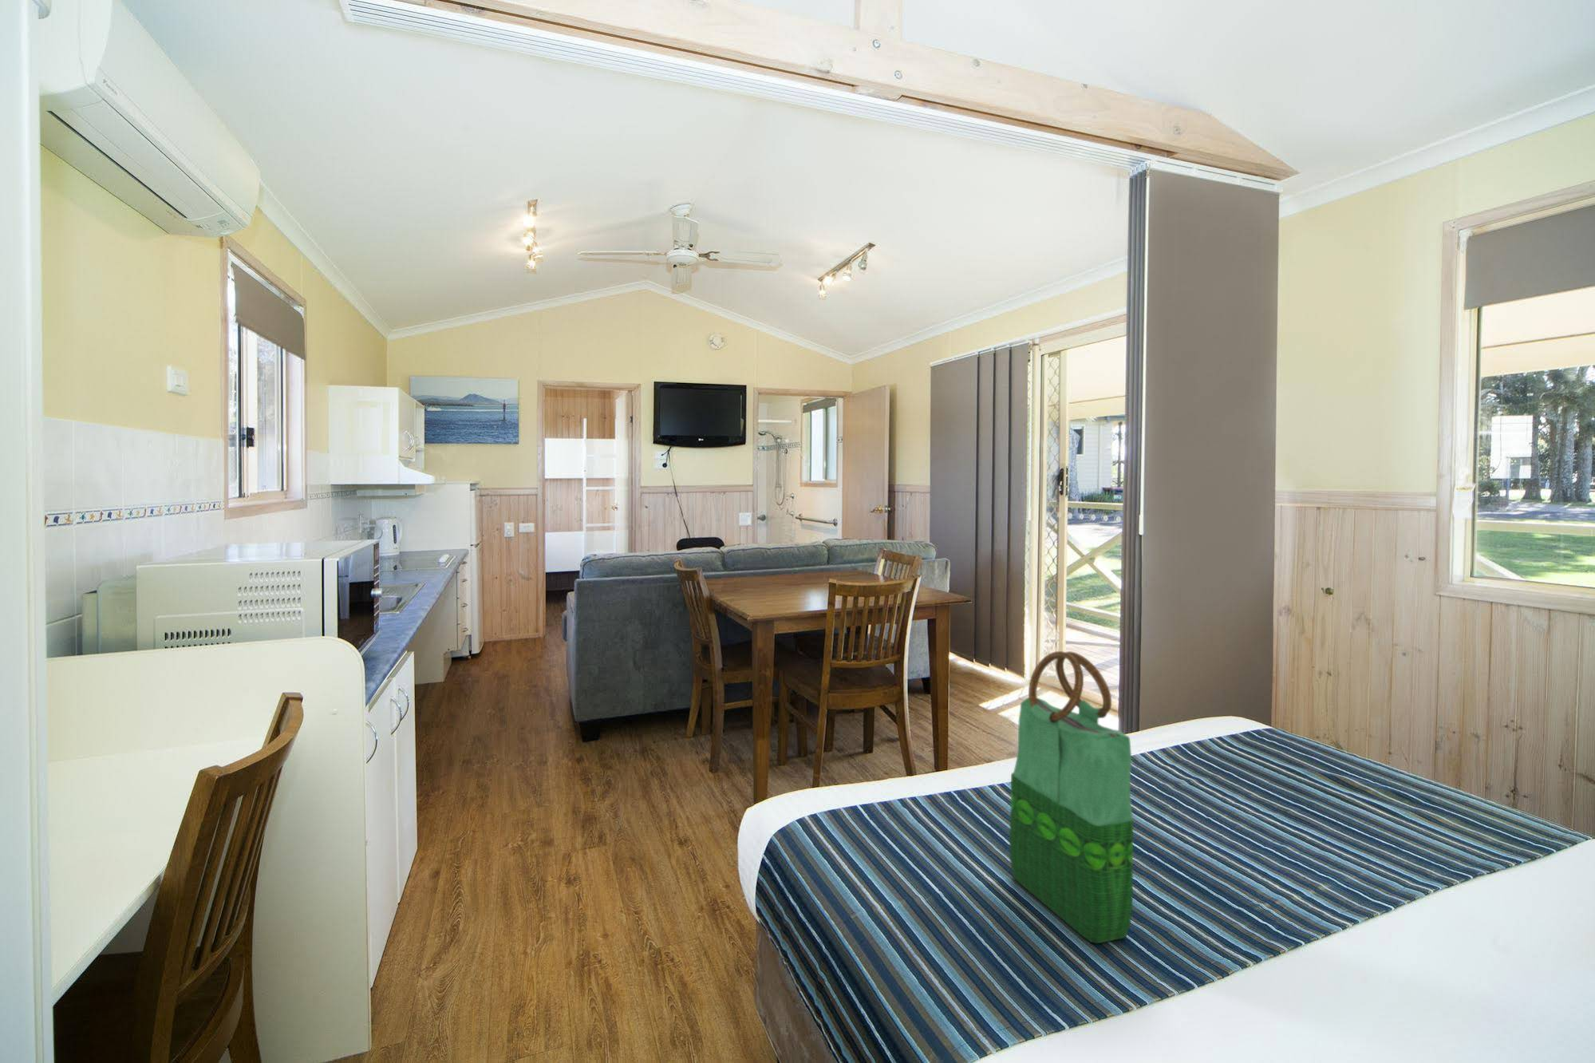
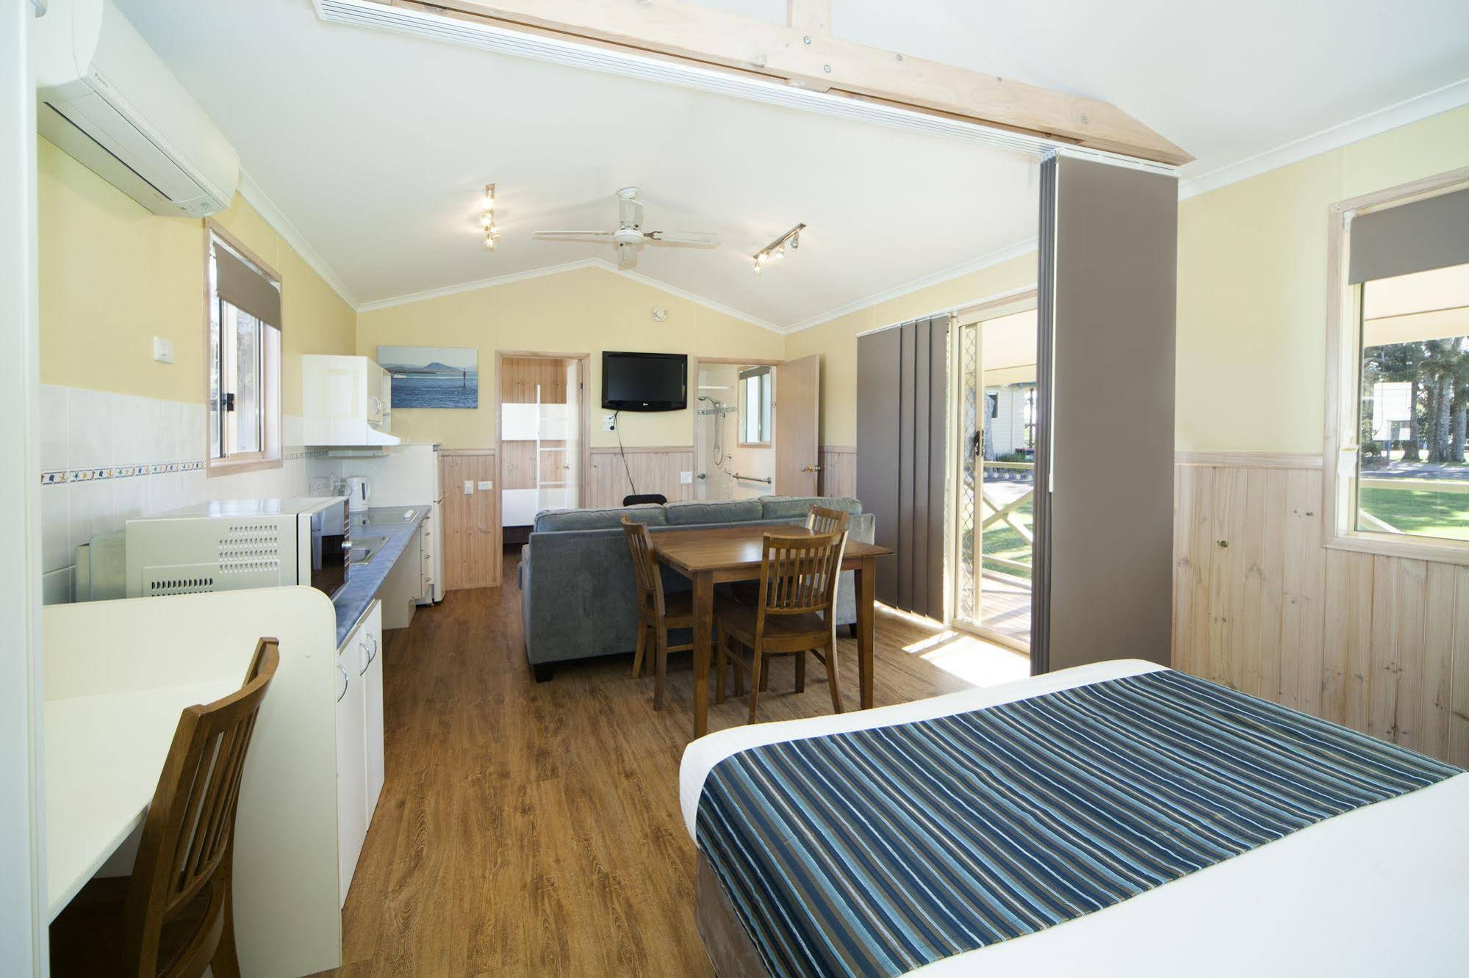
- tote bag (1067, 778)
